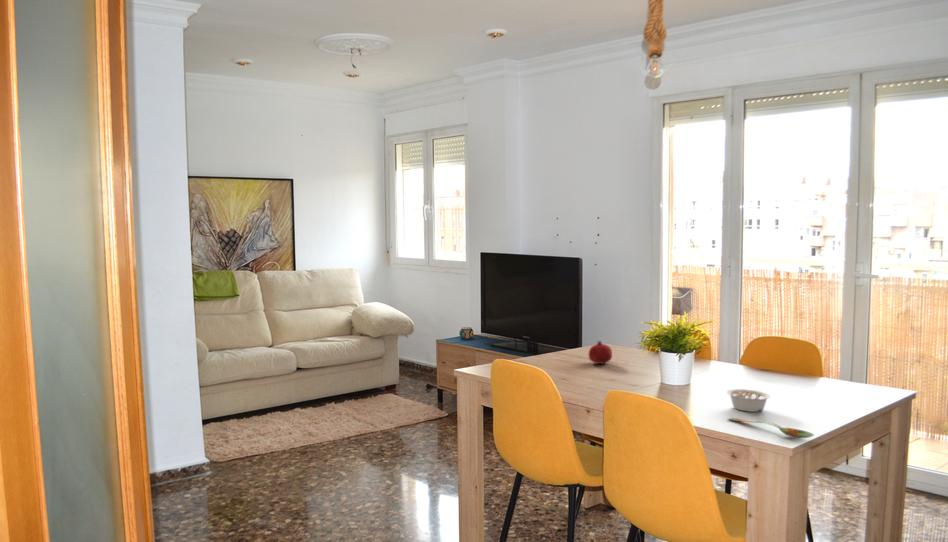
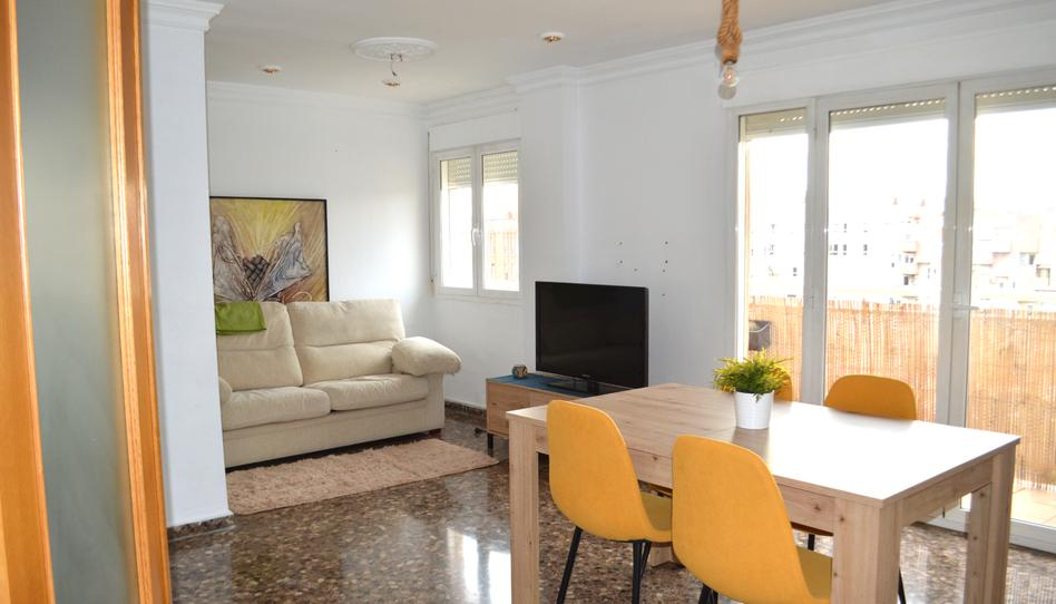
- legume (749, 399)
- spoon (770, 424)
- fruit (600, 351)
